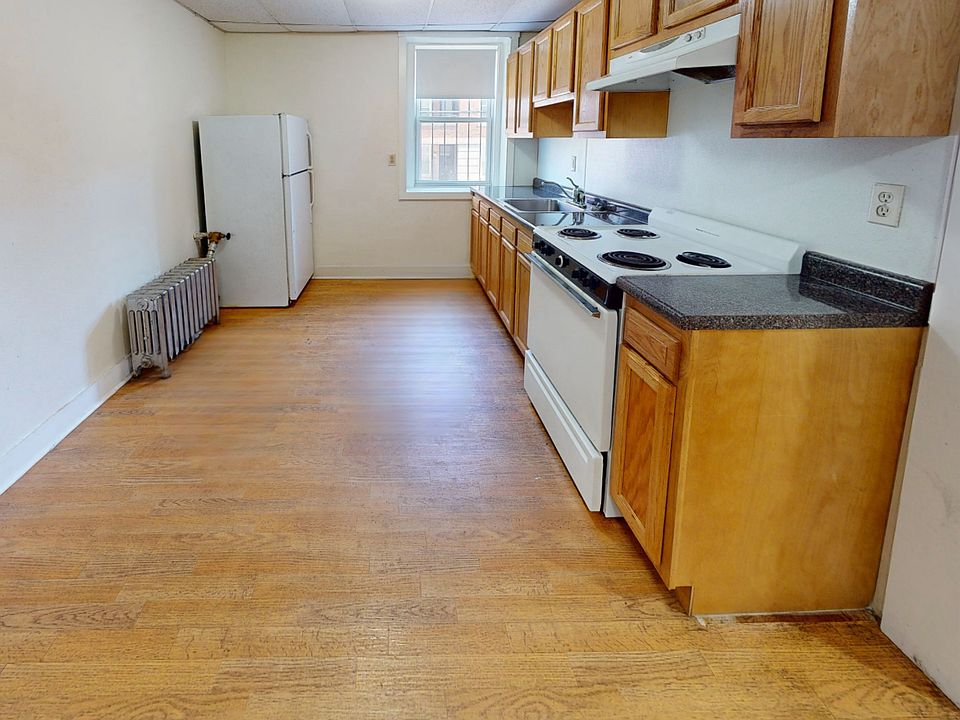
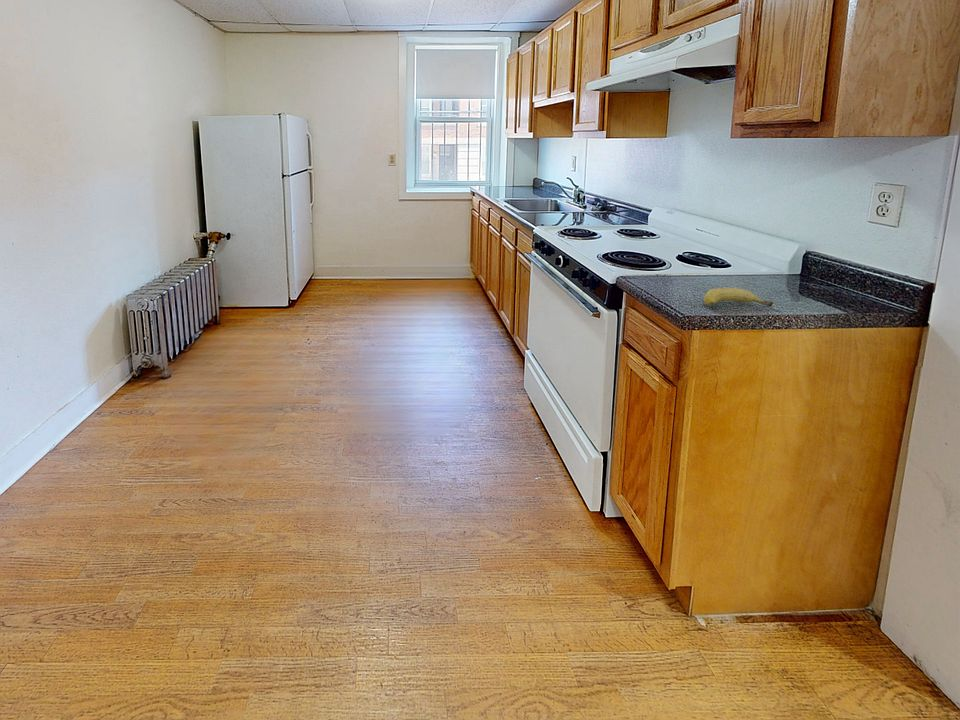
+ fruit (733, 297)
